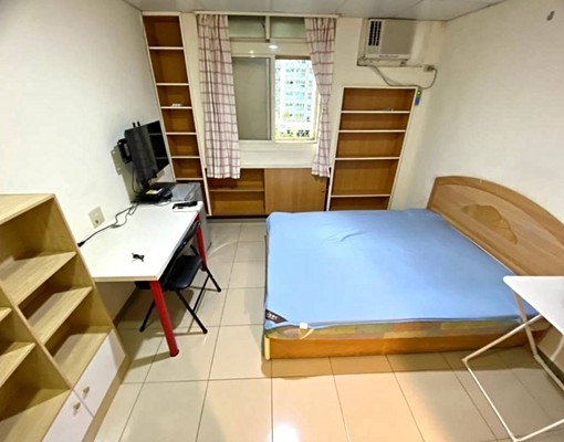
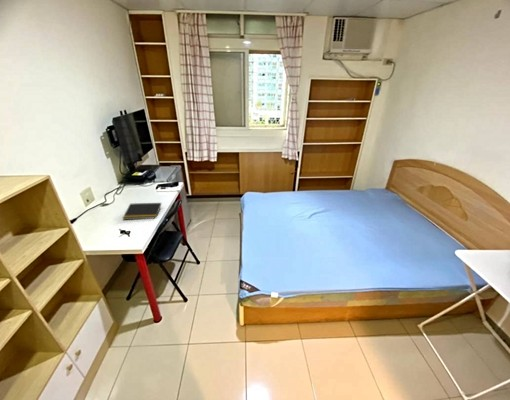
+ notepad (142, 210)
